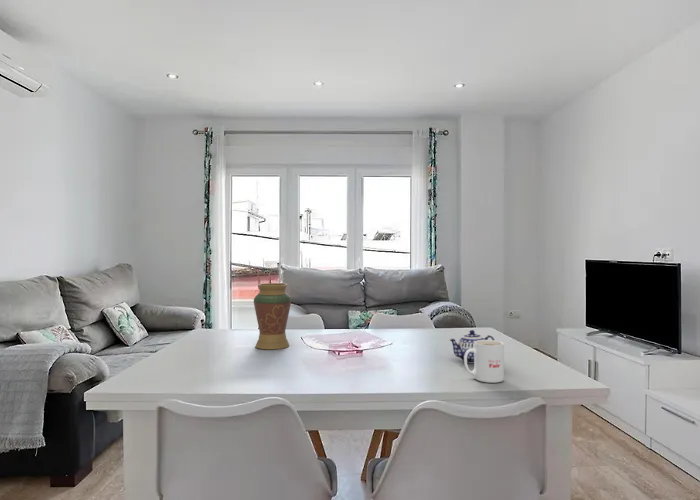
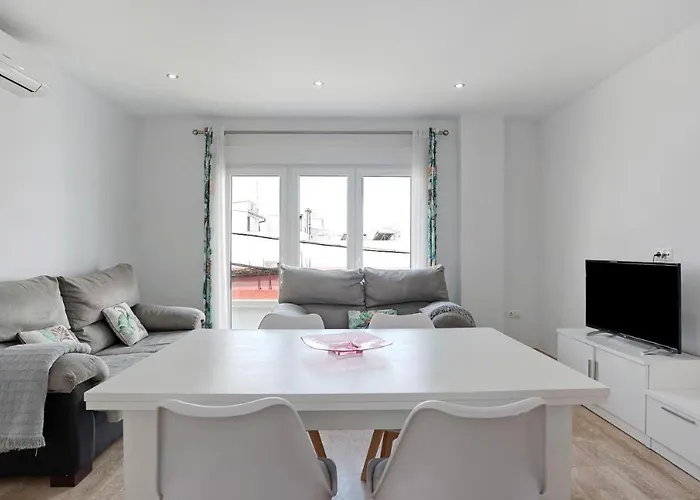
- decorative vase (272, 314)
- mug (483, 361)
- teapot (472, 345)
